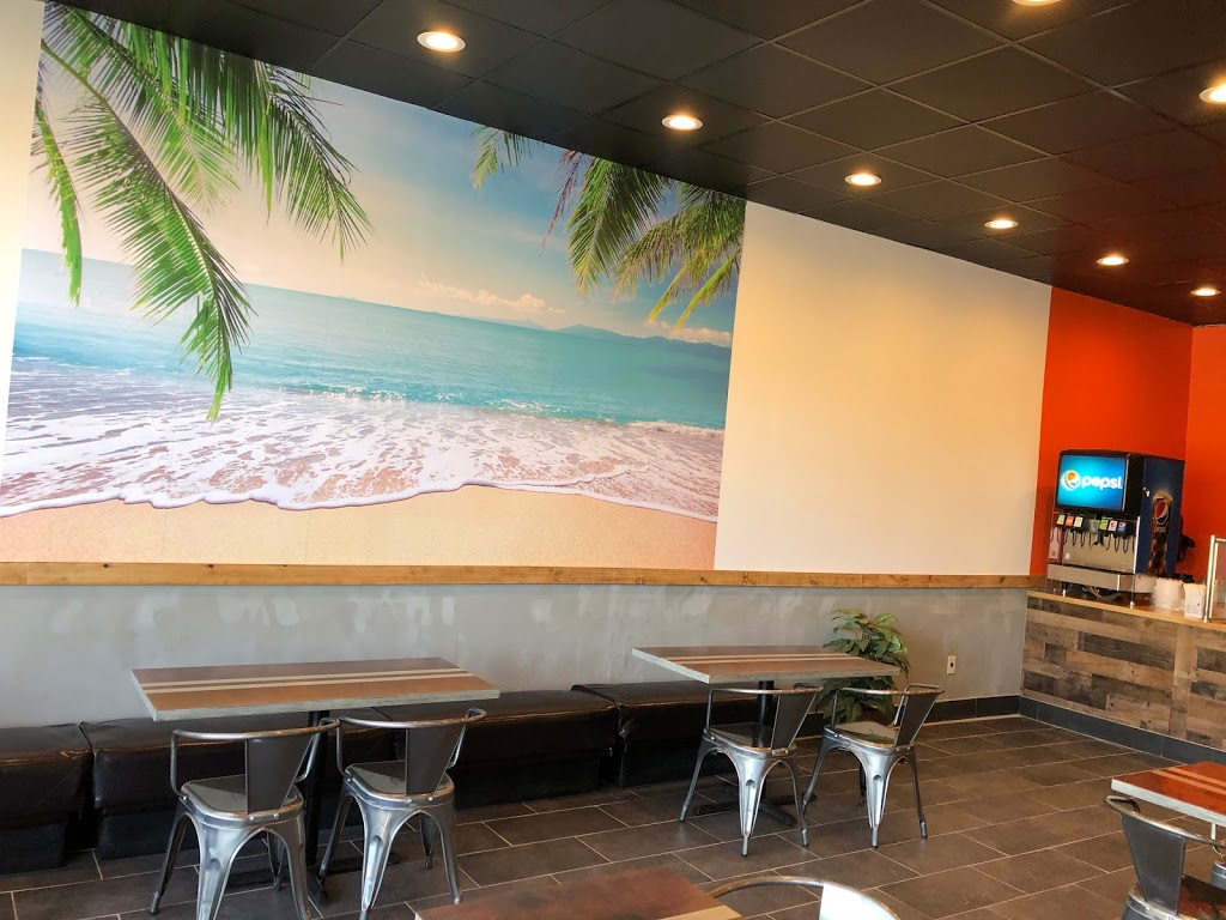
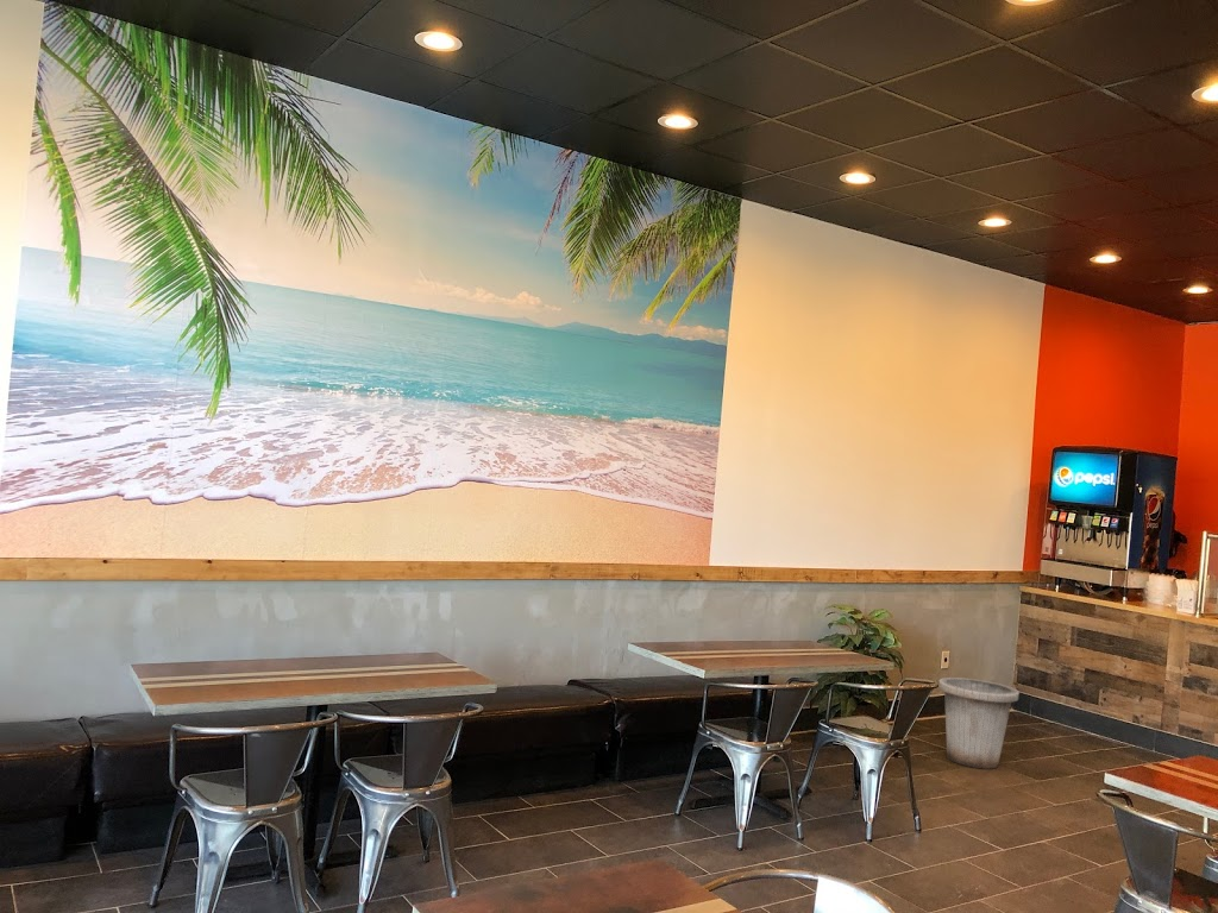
+ trash can (975, 723)
